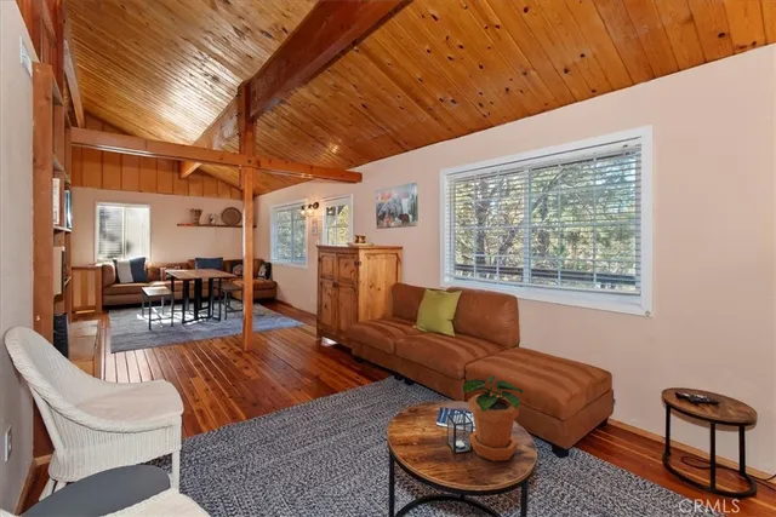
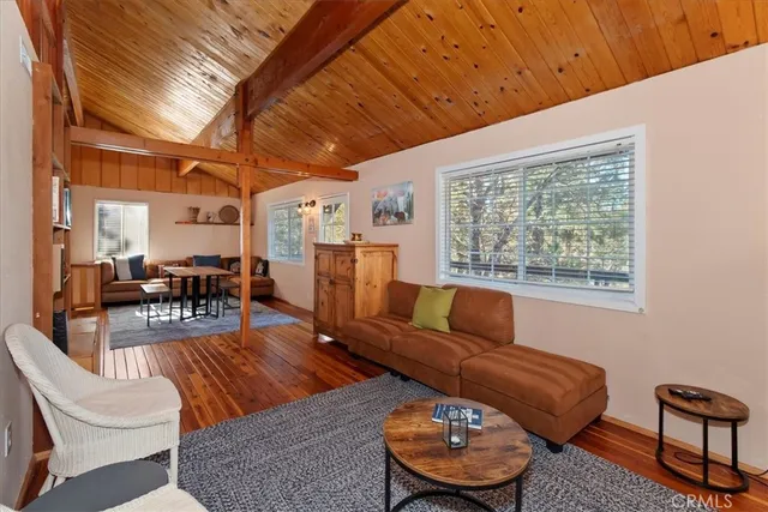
- potted plant (500, 415)
